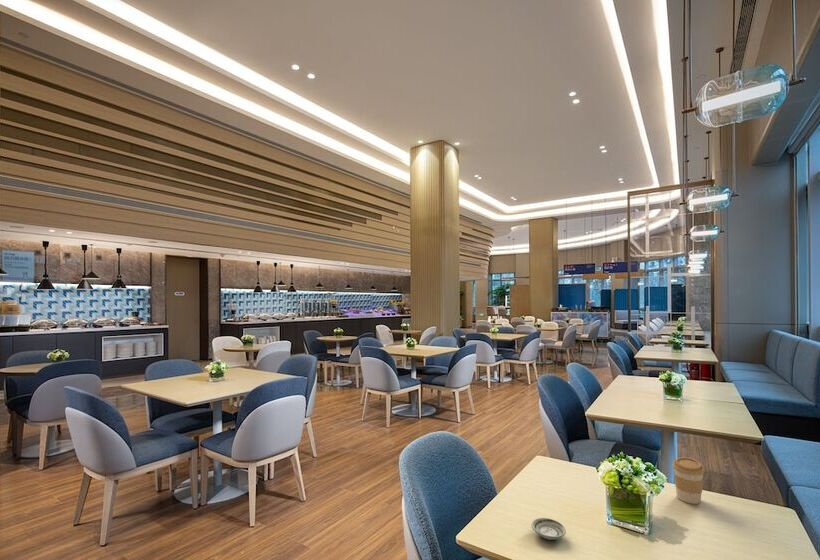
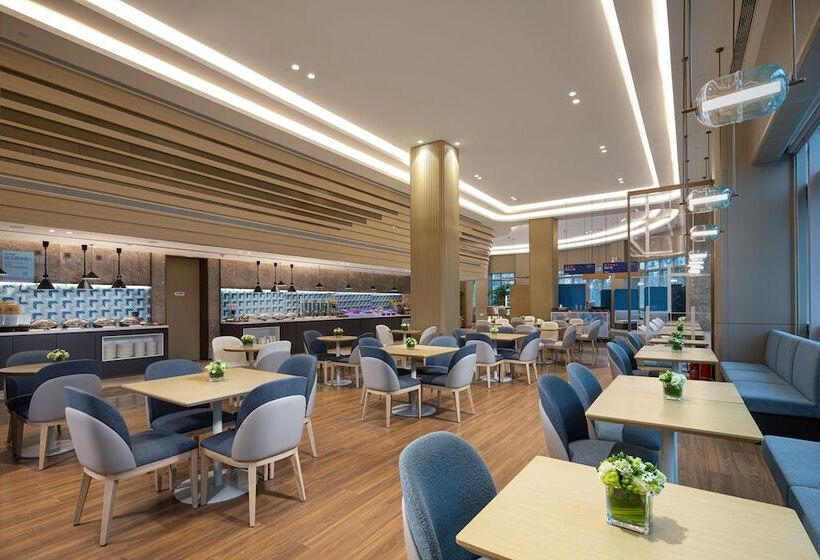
- saucer (548, 530)
- coffee cup (688, 479)
